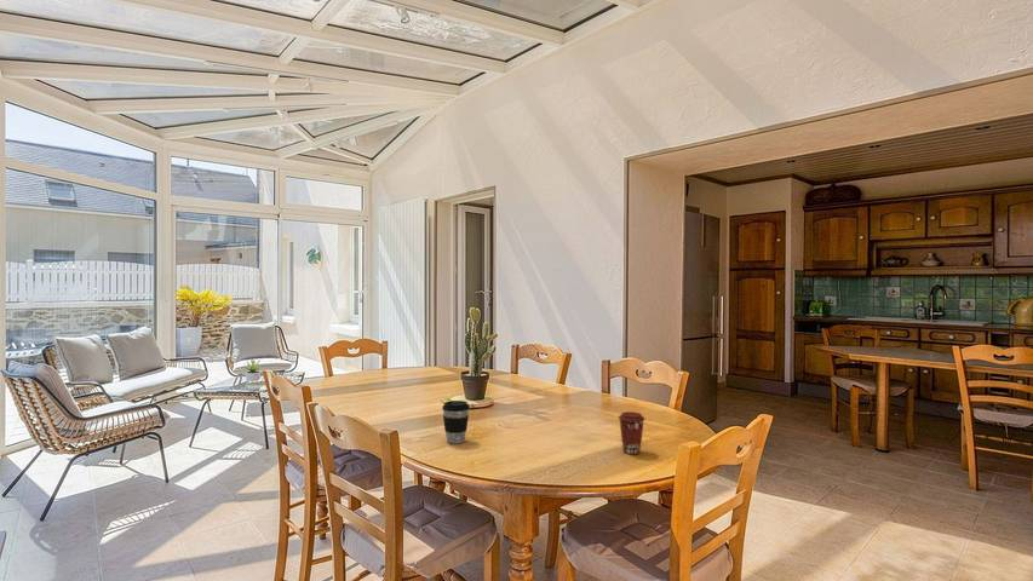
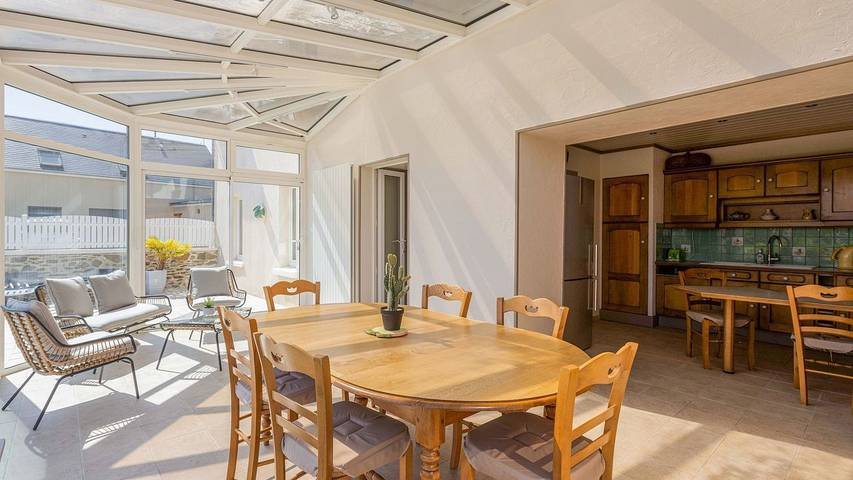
- coffee cup (455, 421)
- coffee cup (631, 432)
